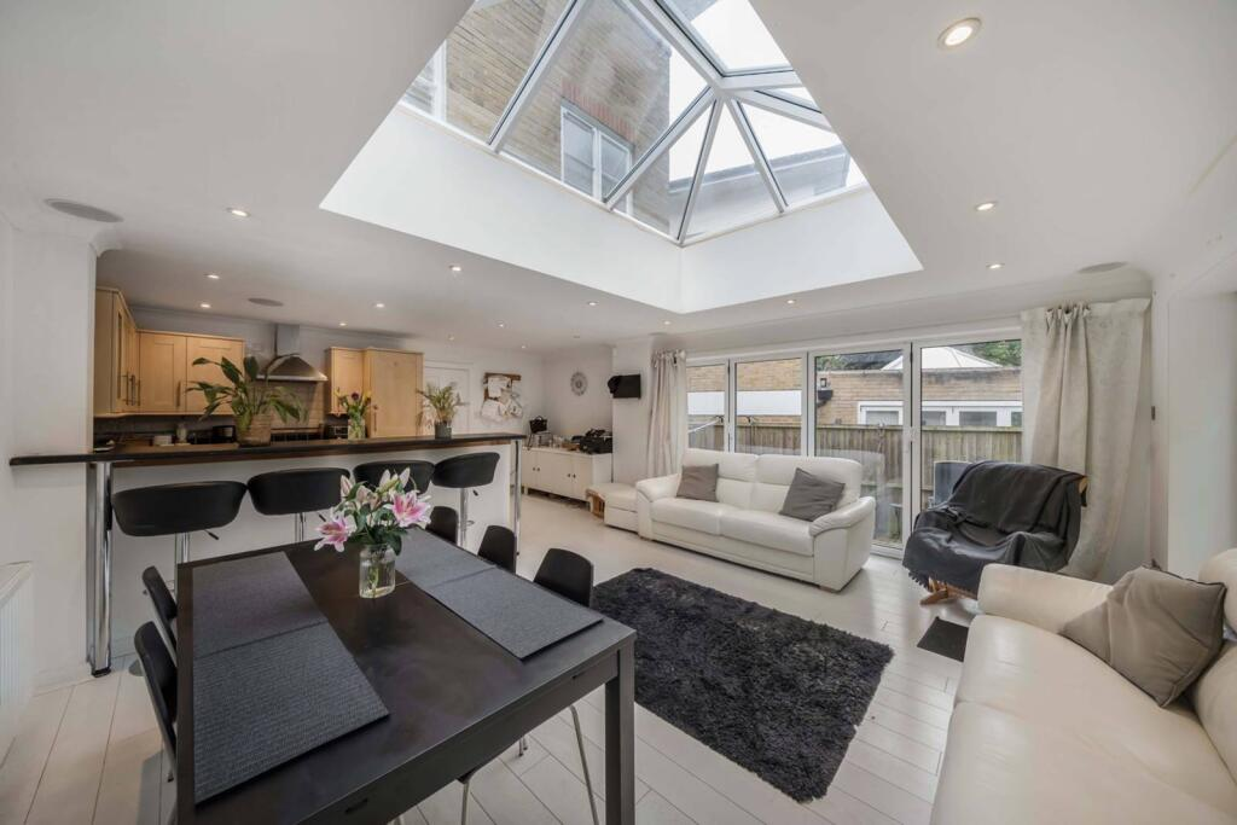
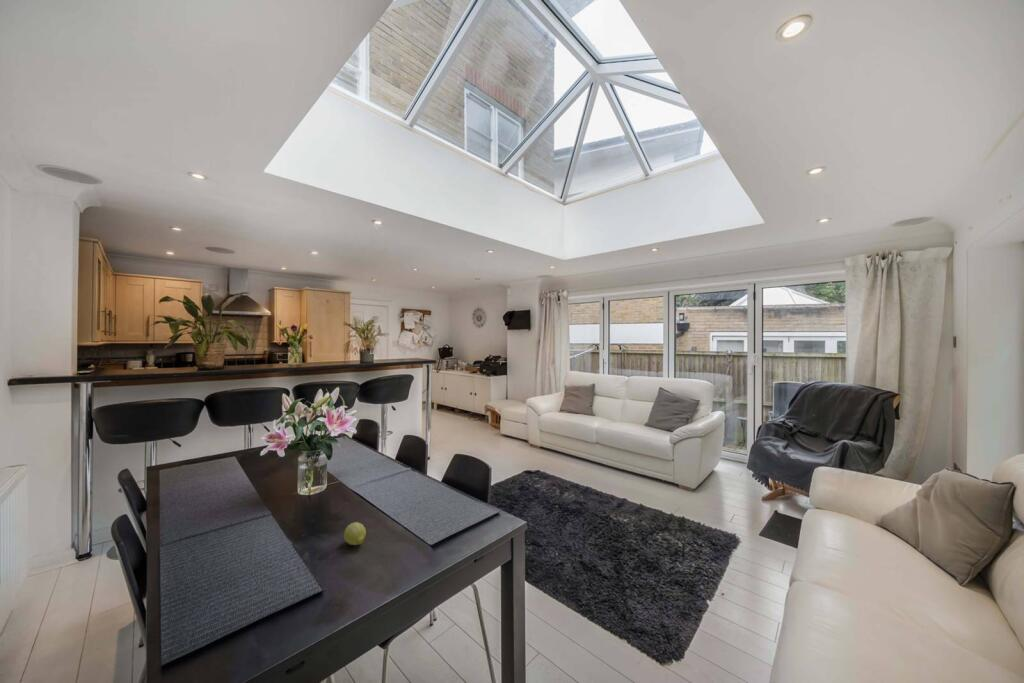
+ fruit (355, 533)
